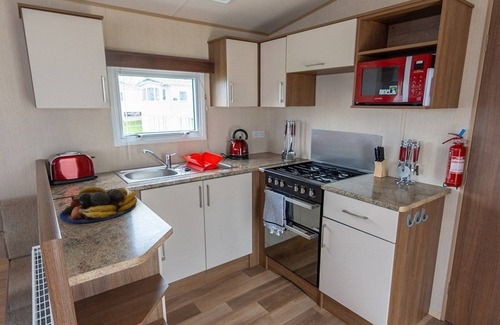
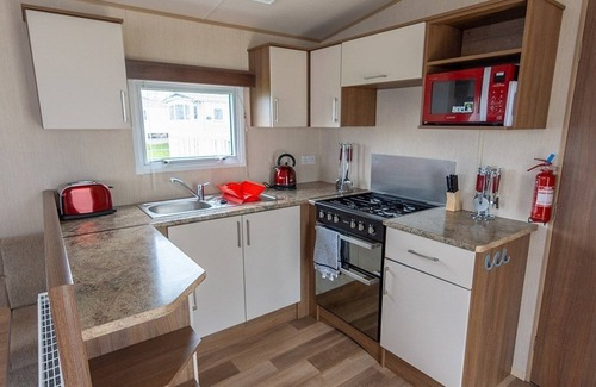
- fruit bowl (98, 198)
